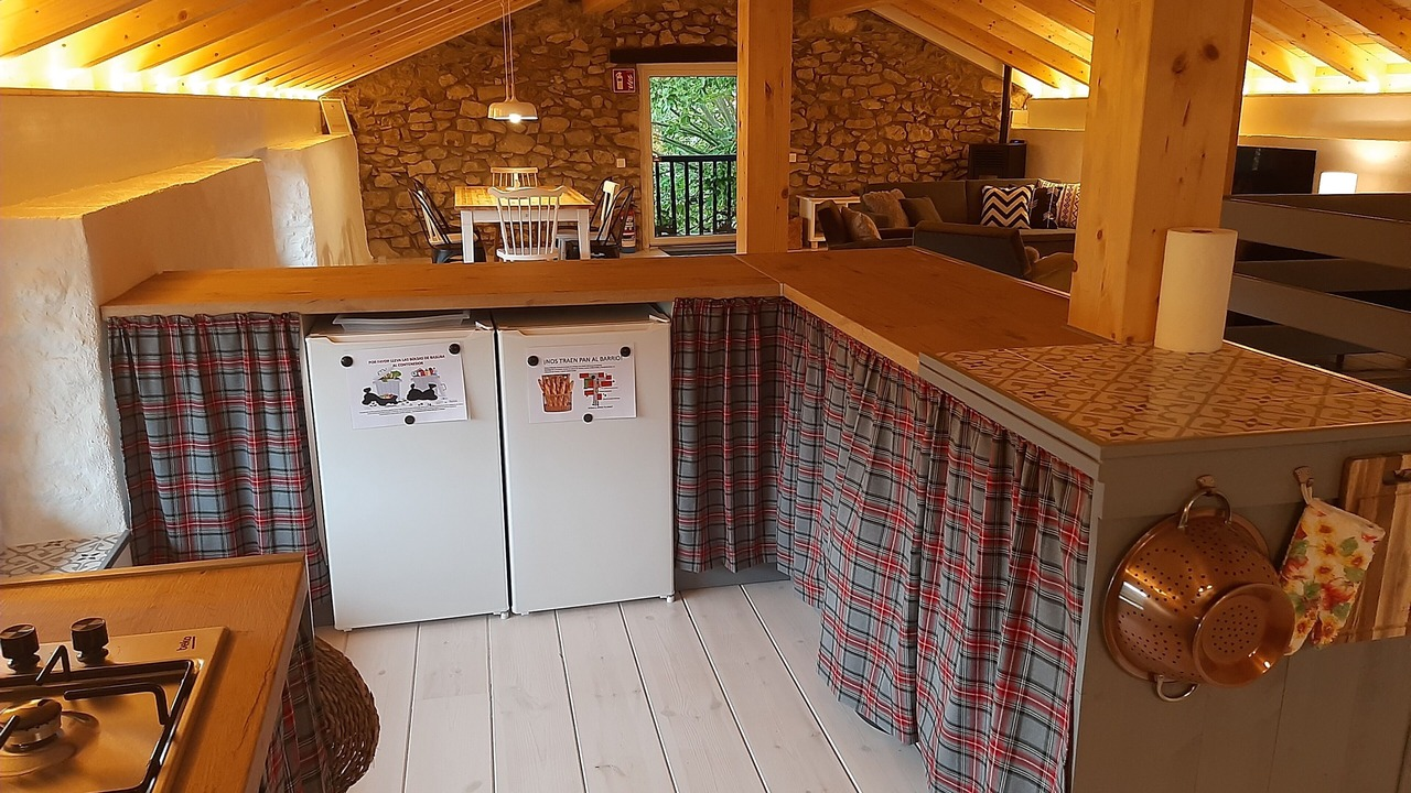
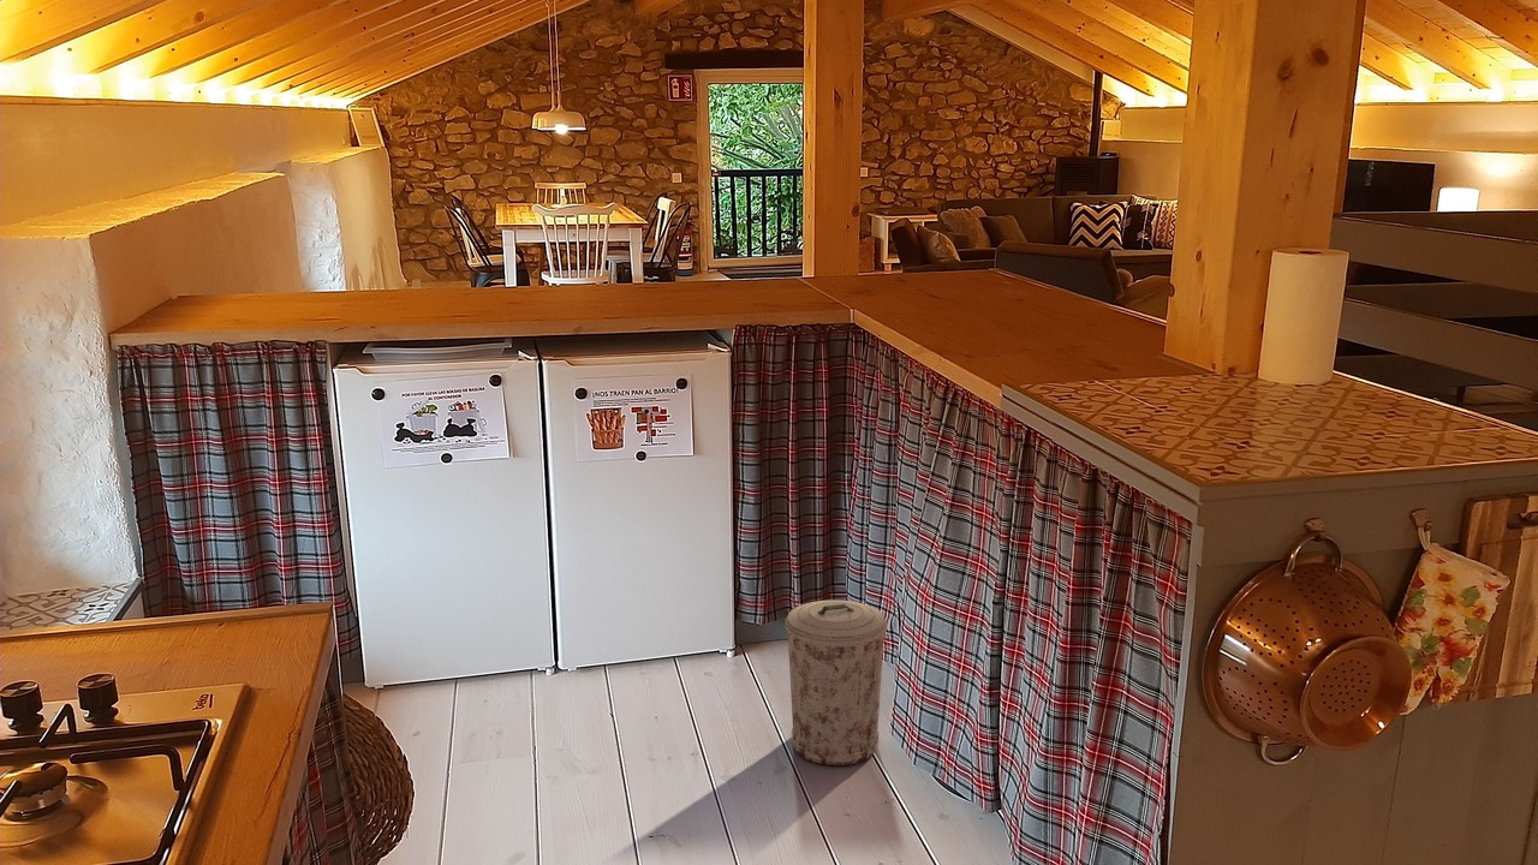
+ trash can (835, 675)
